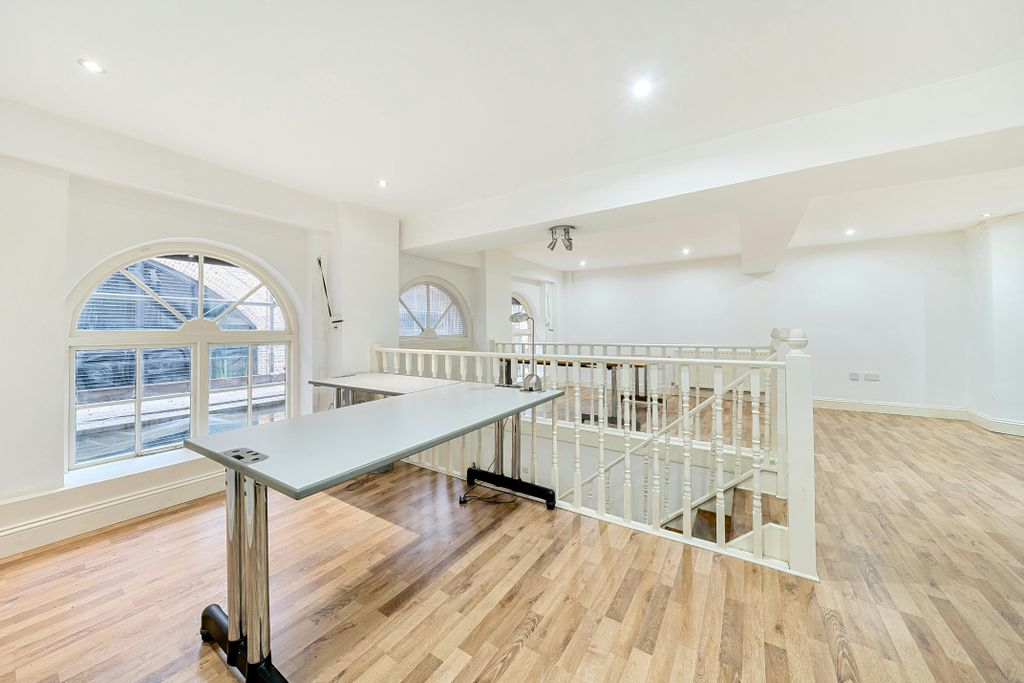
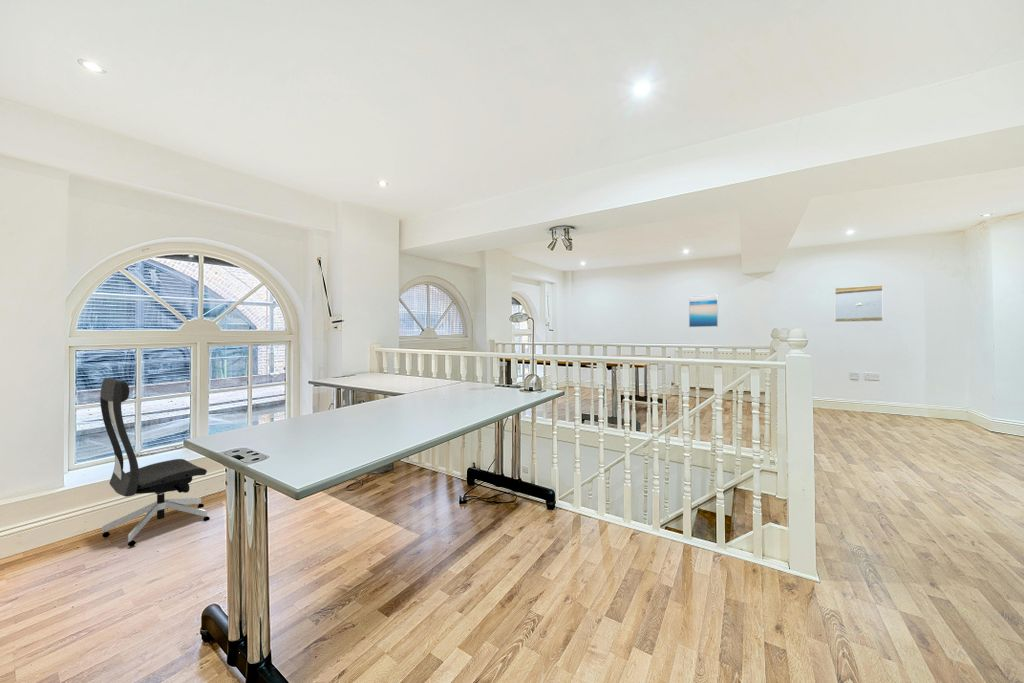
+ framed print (858, 304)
+ wall art (703, 311)
+ office chair (164, 461)
